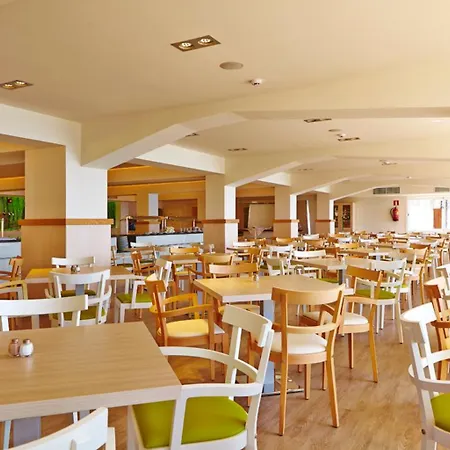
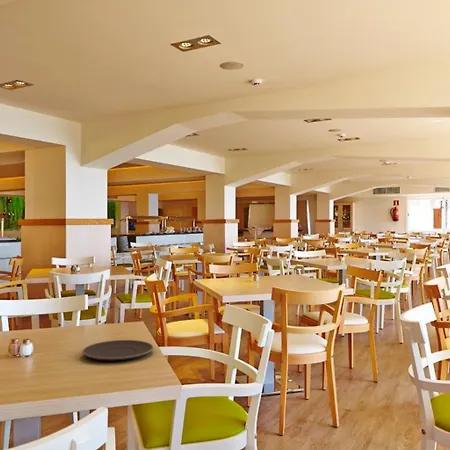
+ plate (118, 350)
